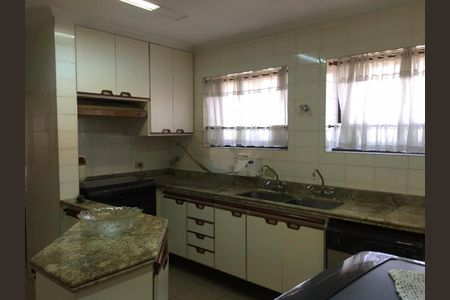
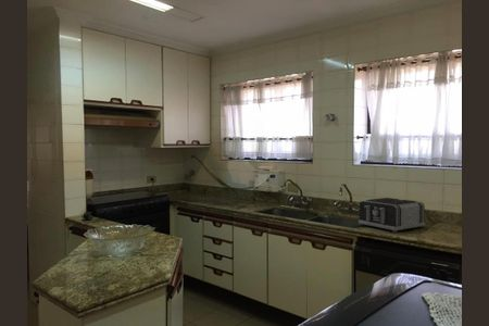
+ toaster (389, 213)
